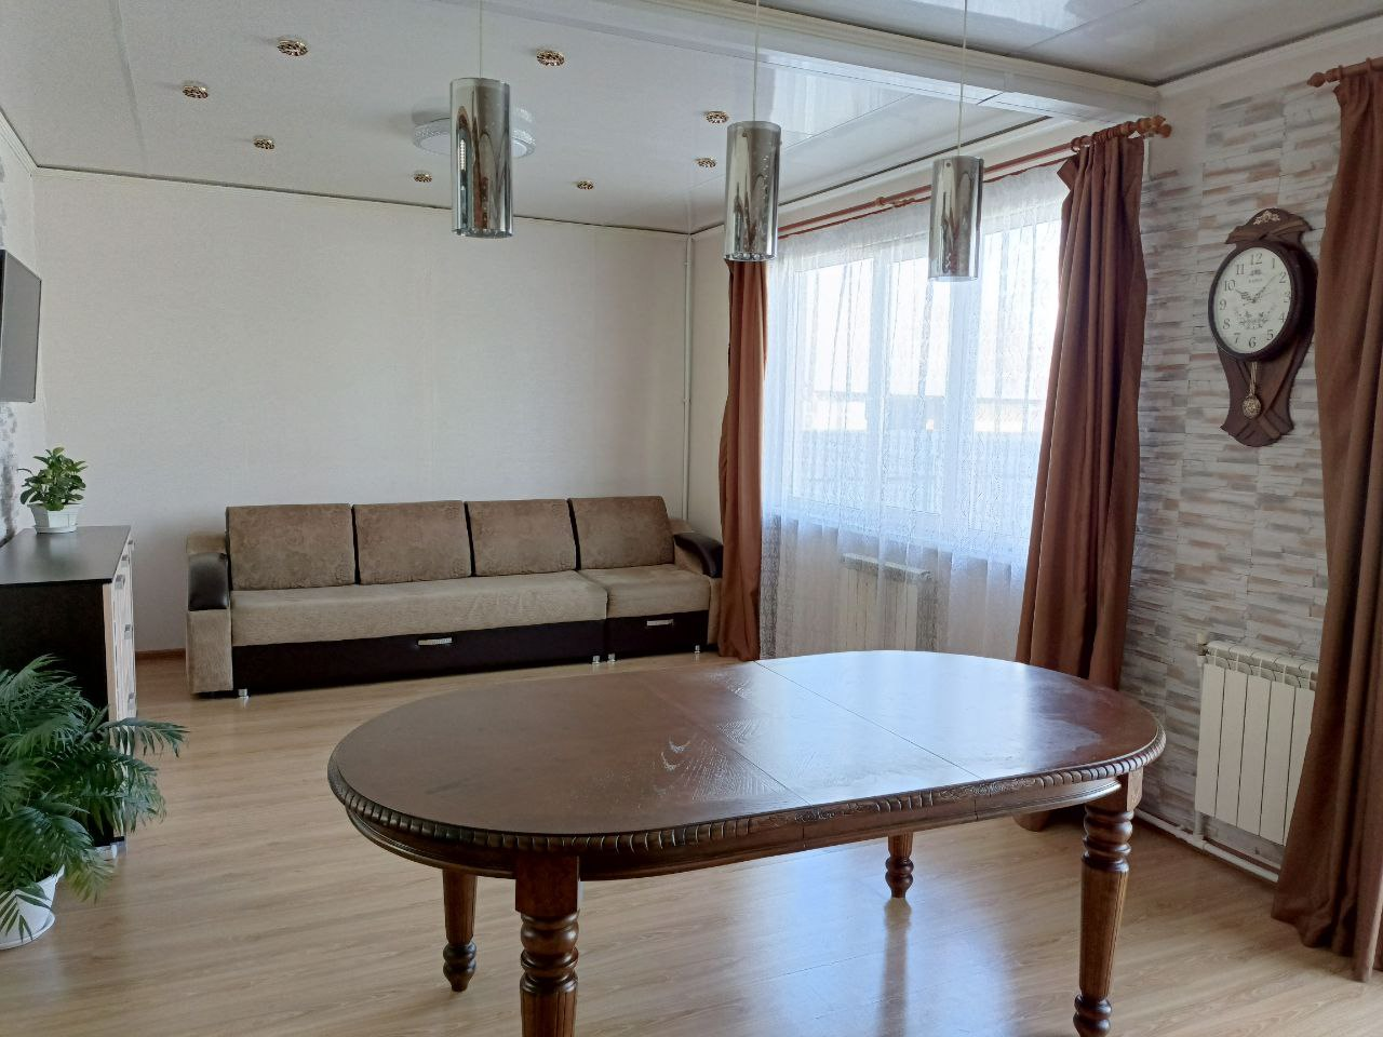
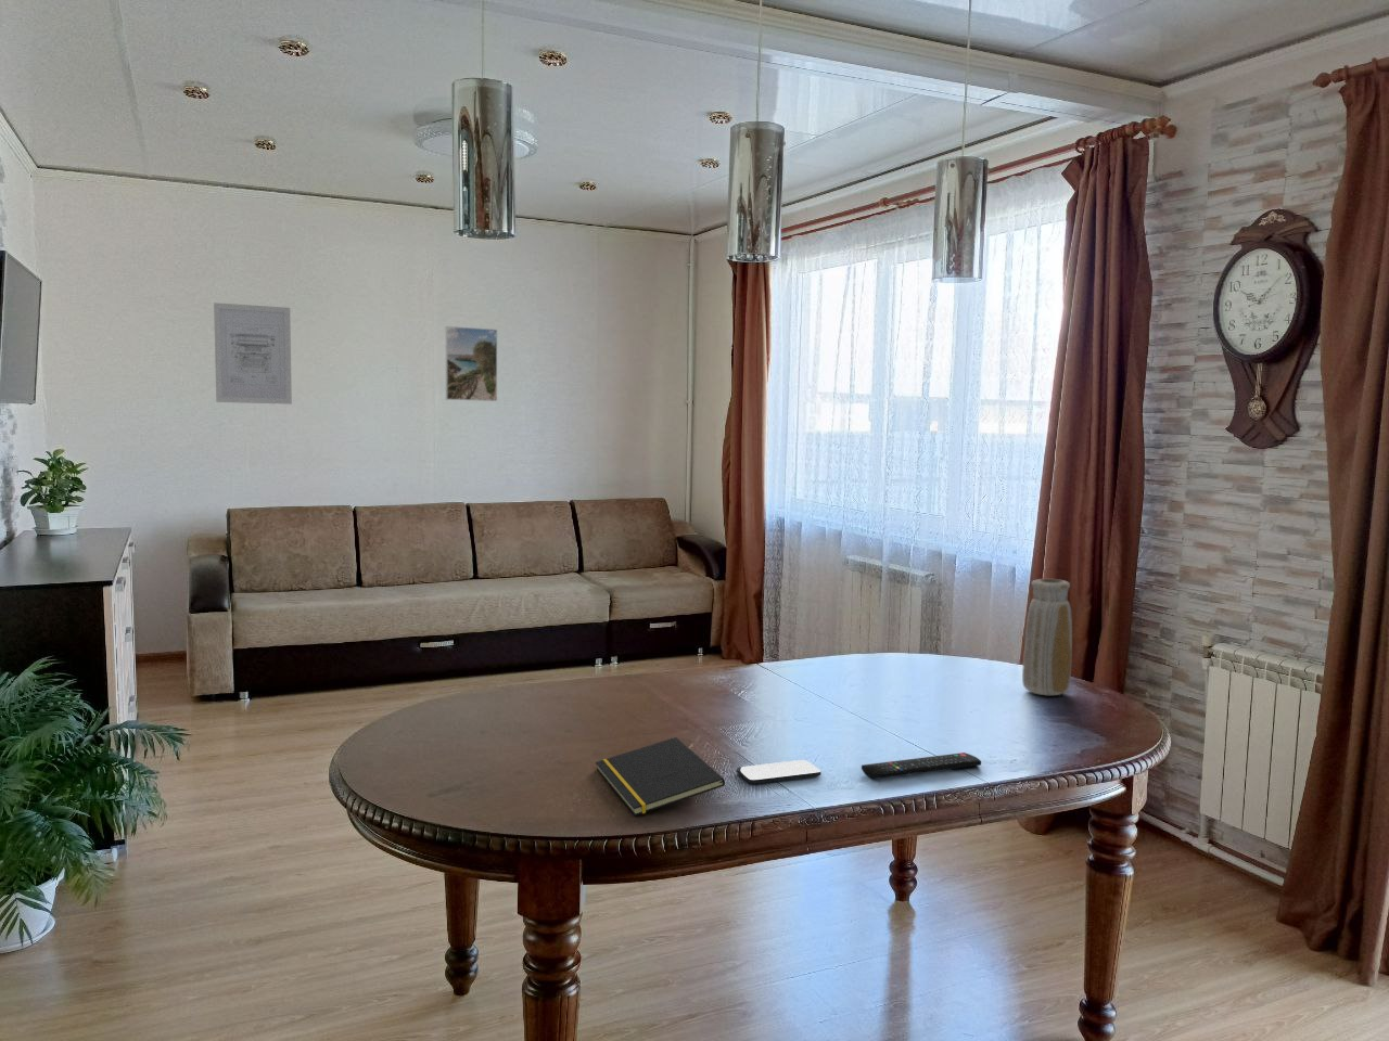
+ vase (1048, 636)
+ remote control (922, 765)
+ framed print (471, 363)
+ smartphone (778, 771)
+ notepad (656, 773)
+ wall art (253, 353)
